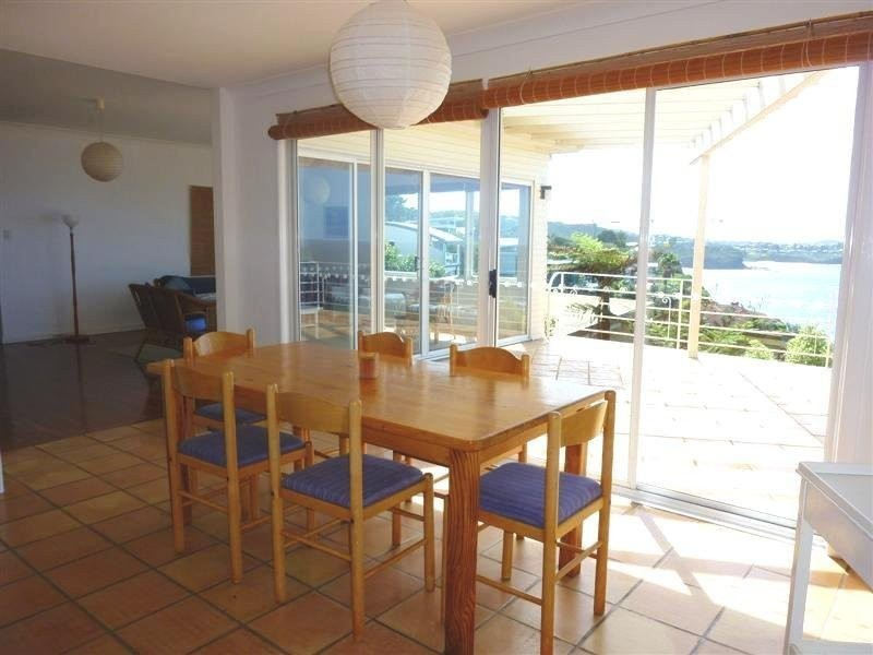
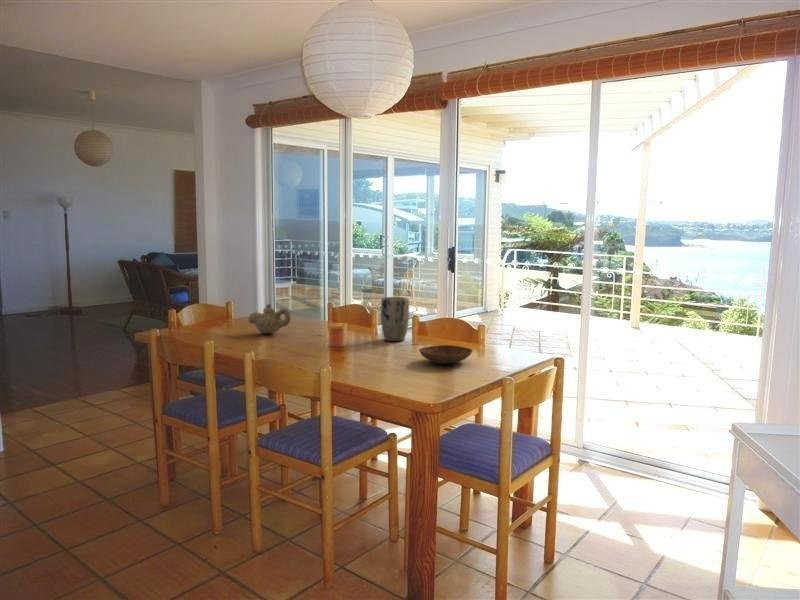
+ teapot (269, 318)
+ bowl (445, 356)
+ plant pot (394, 318)
